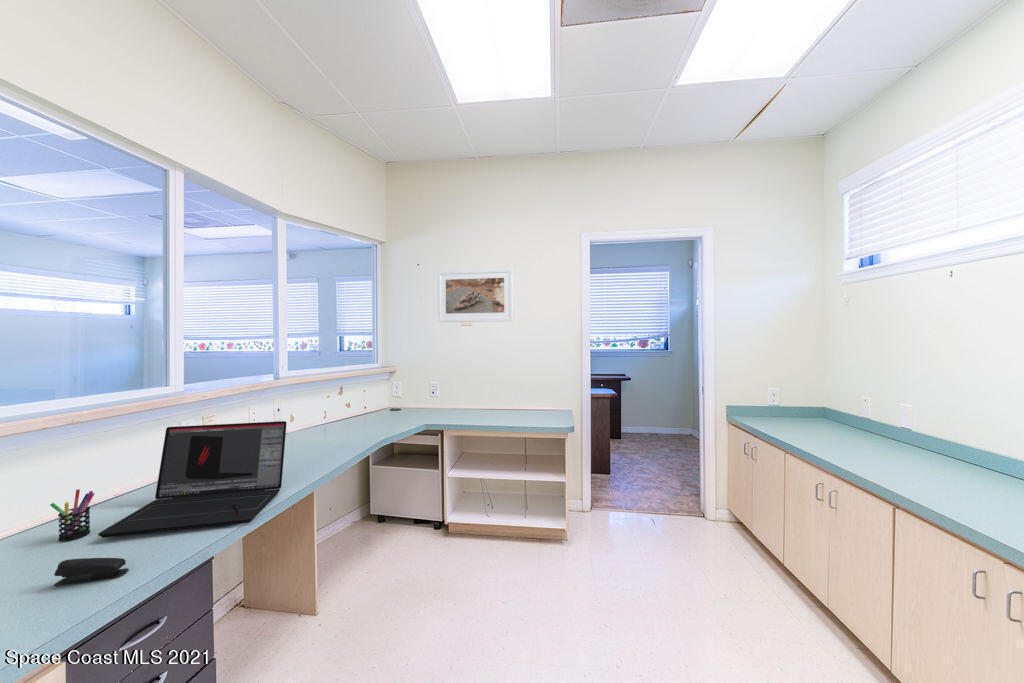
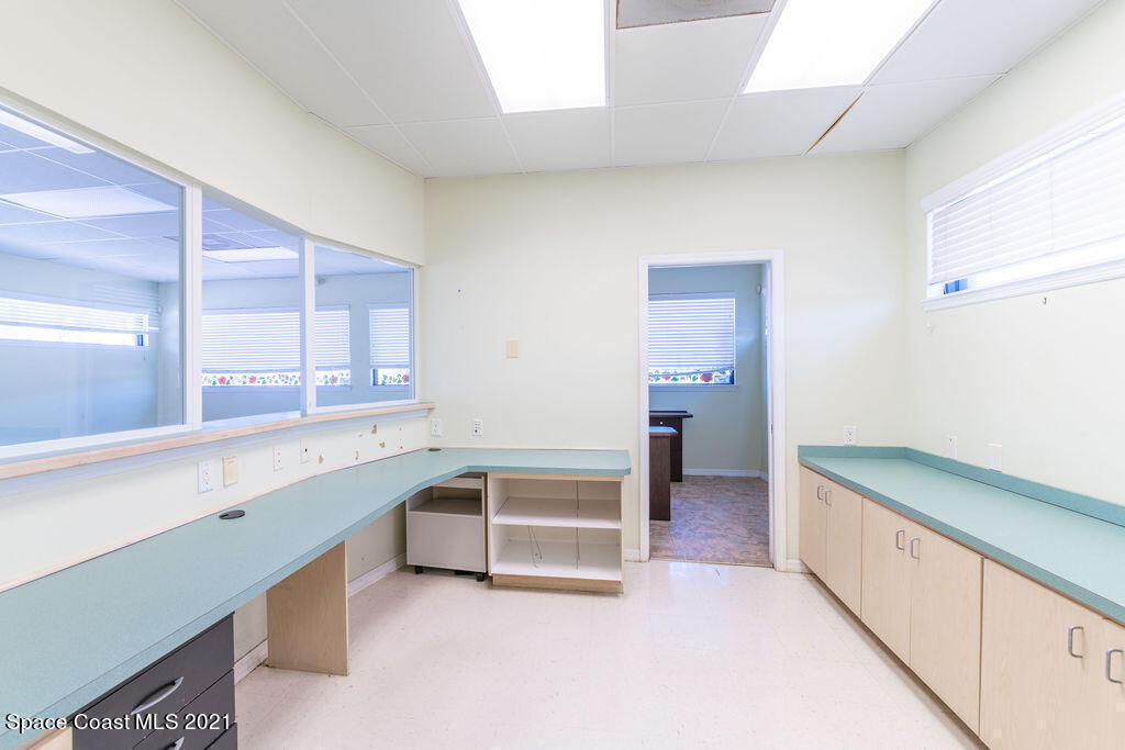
- stapler (92, 567)
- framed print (474, 295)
- laptop (206, 471)
- pen holder (71, 514)
